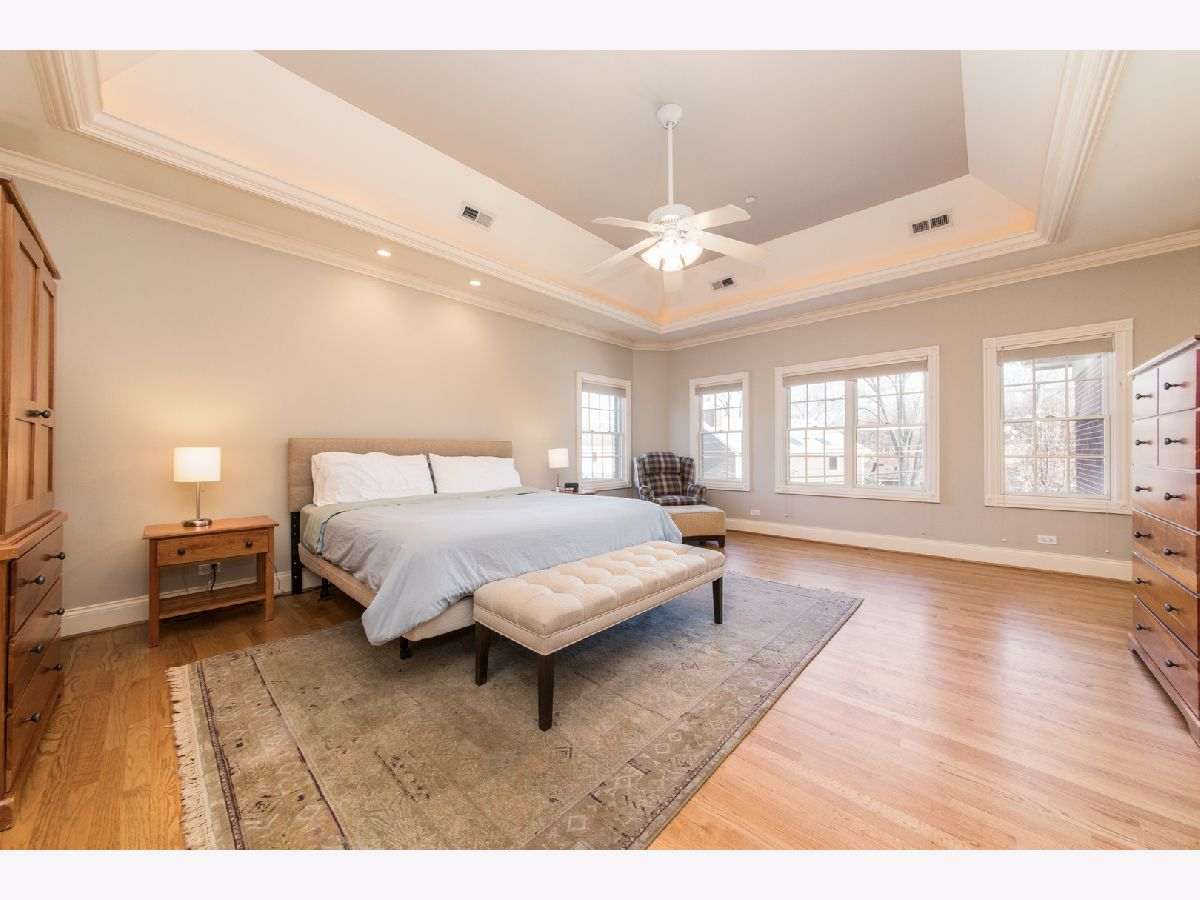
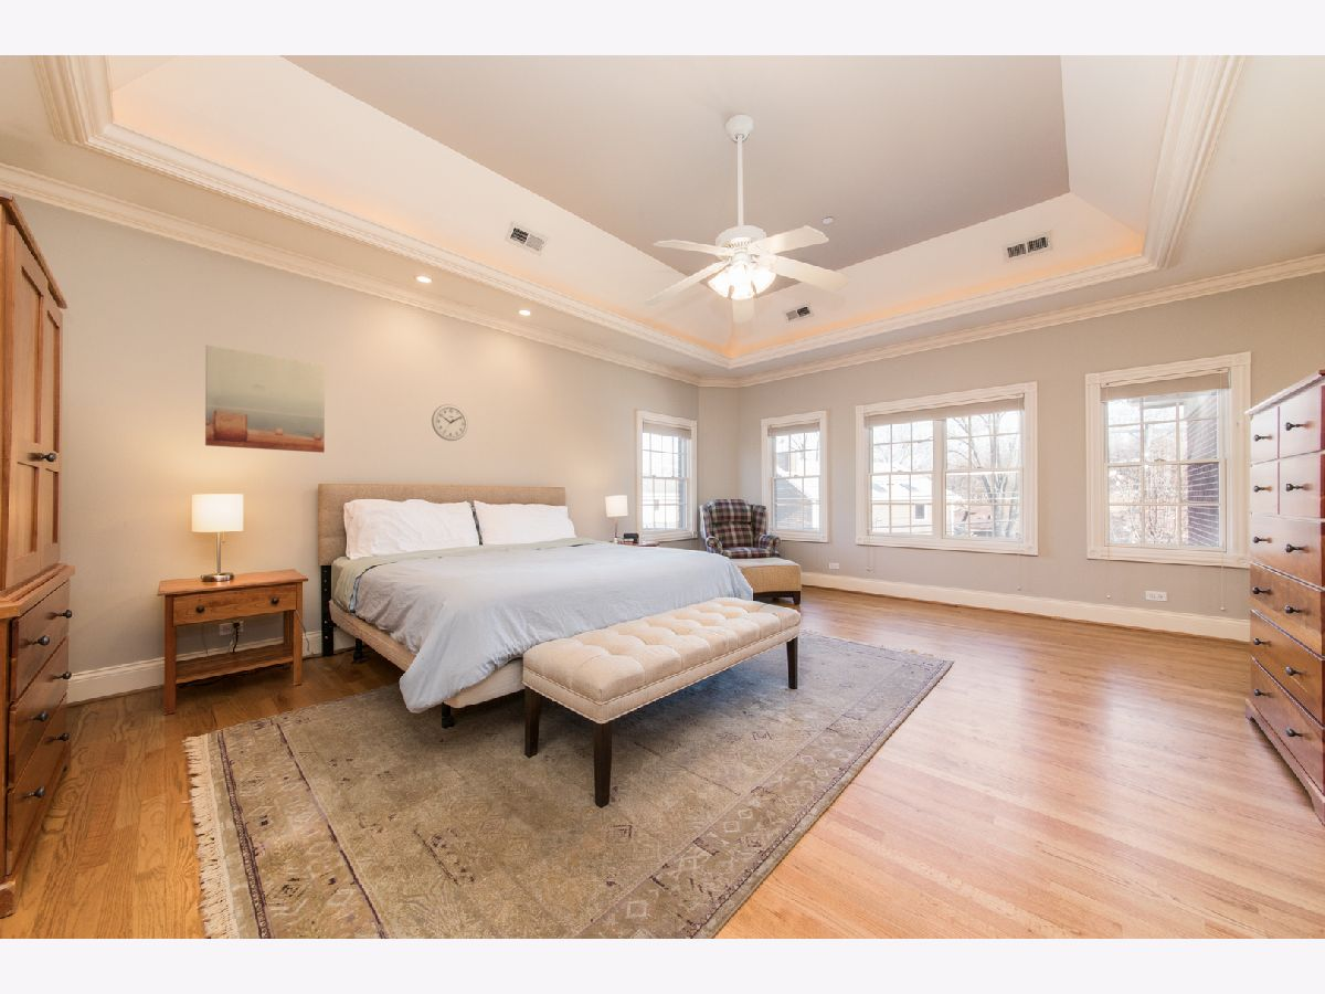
+ wall art (268, 402)
+ wall clock (451, 422)
